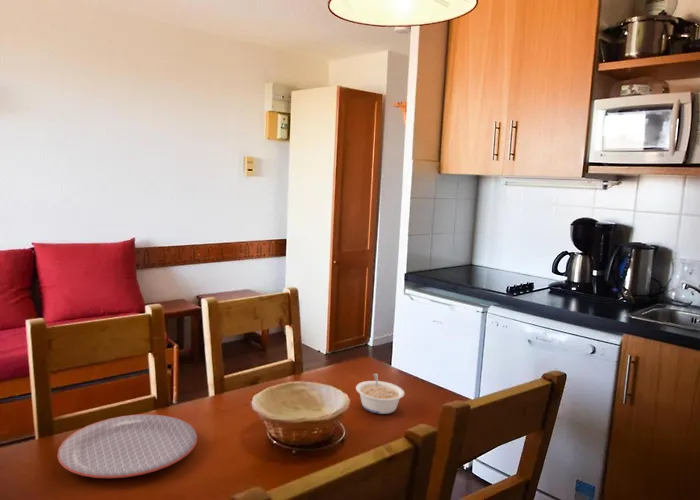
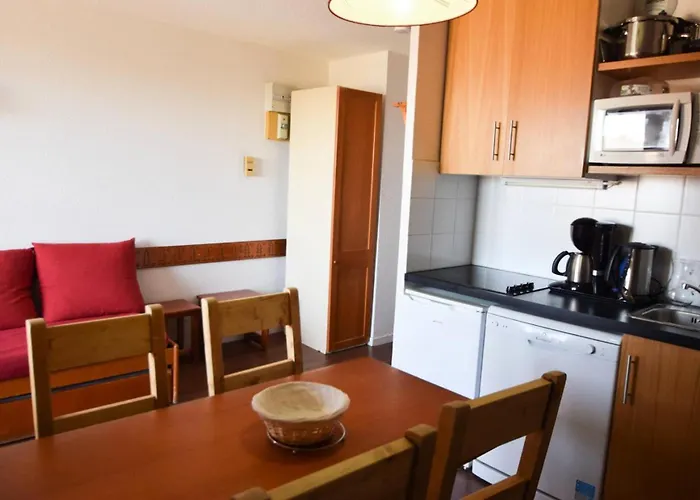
- plate (130, 446)
- legume (378, 395)
